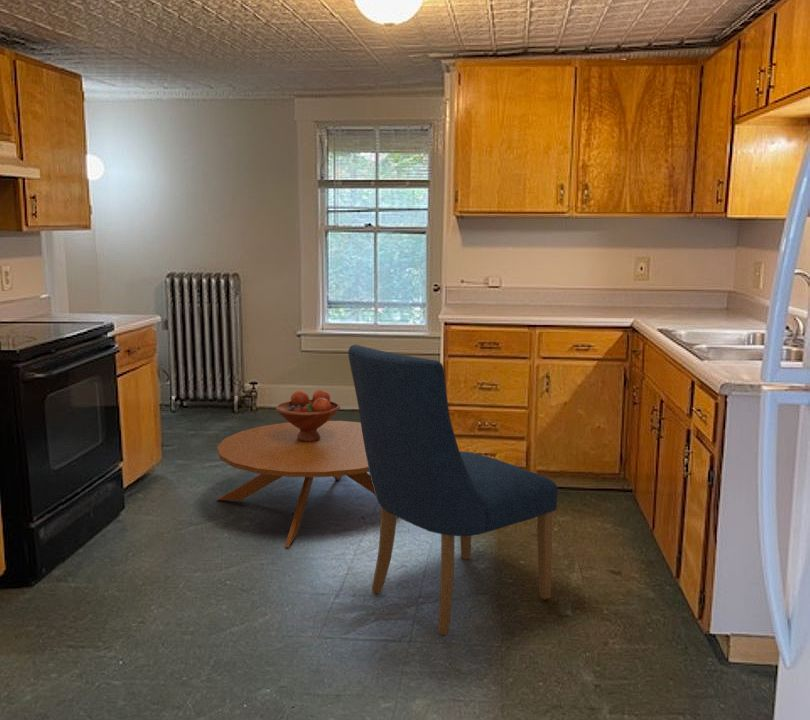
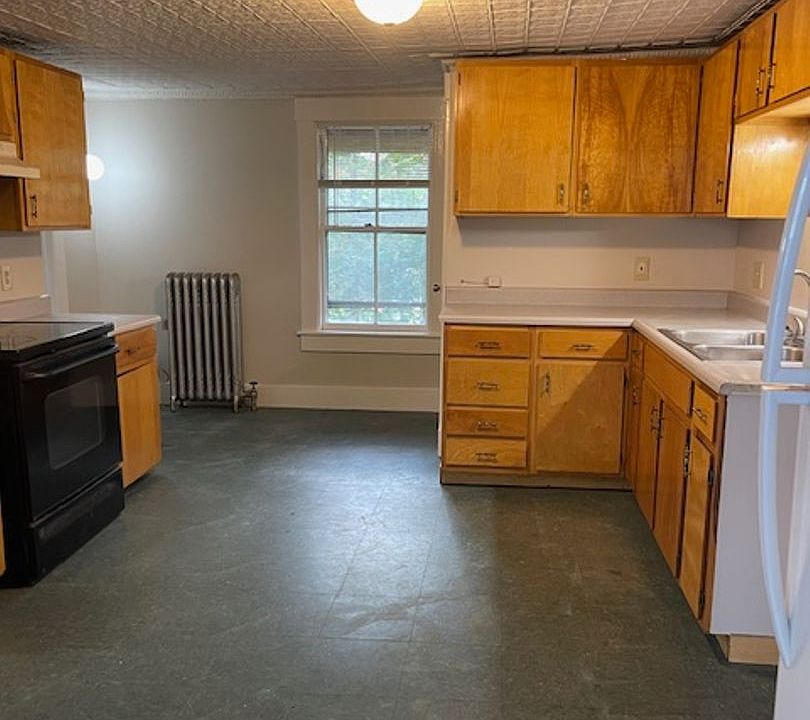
- coffee table (318, 474)
- chair (448, 475)
- fruit bowl (308, 415)
